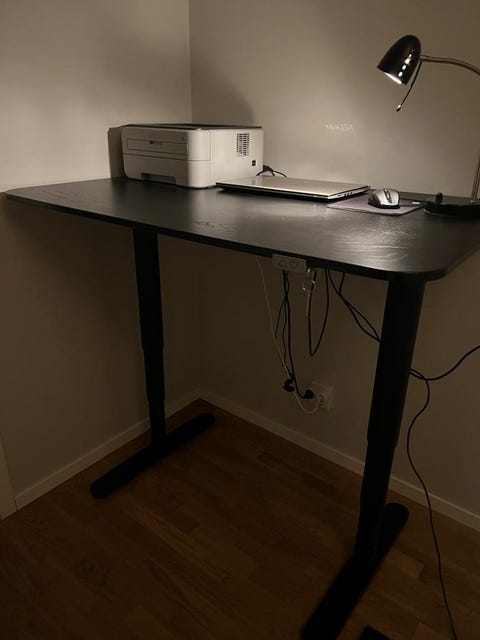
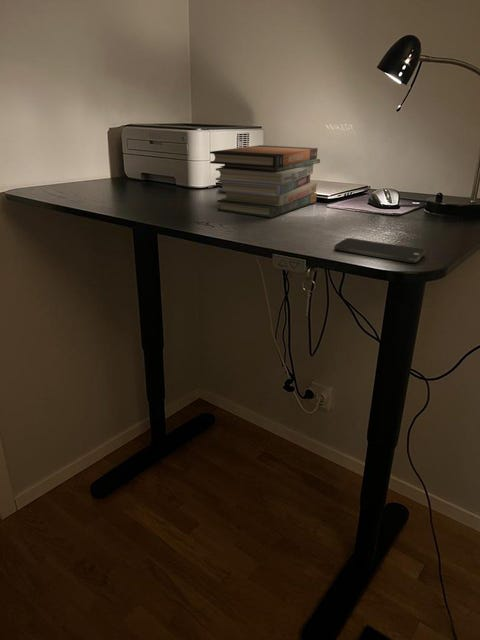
+ smartphone (378, 249)
+ book stack (267, 178)
